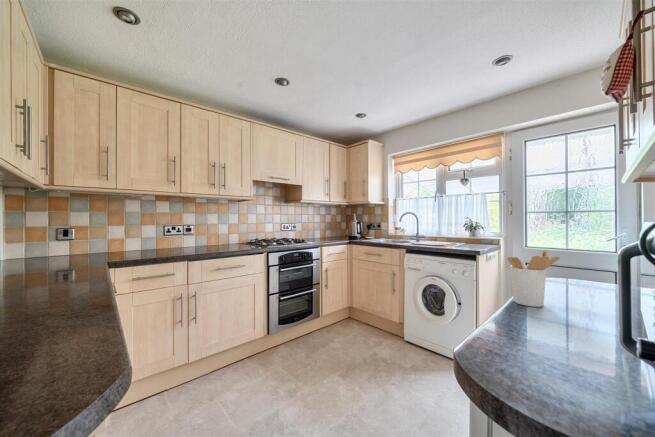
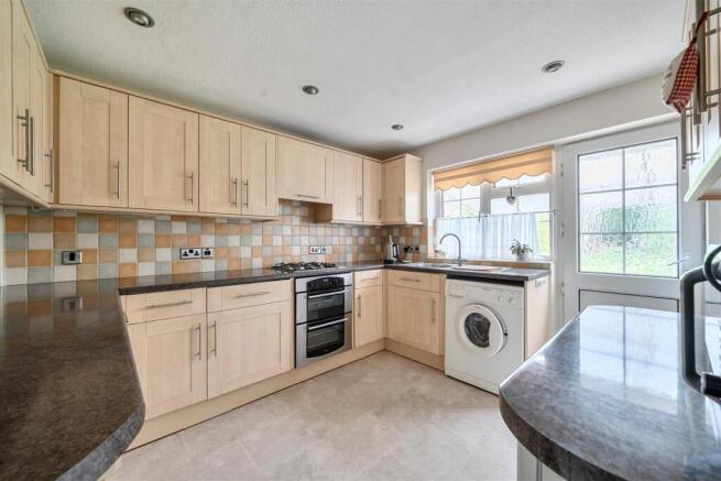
- utensil holder (533, 278)
